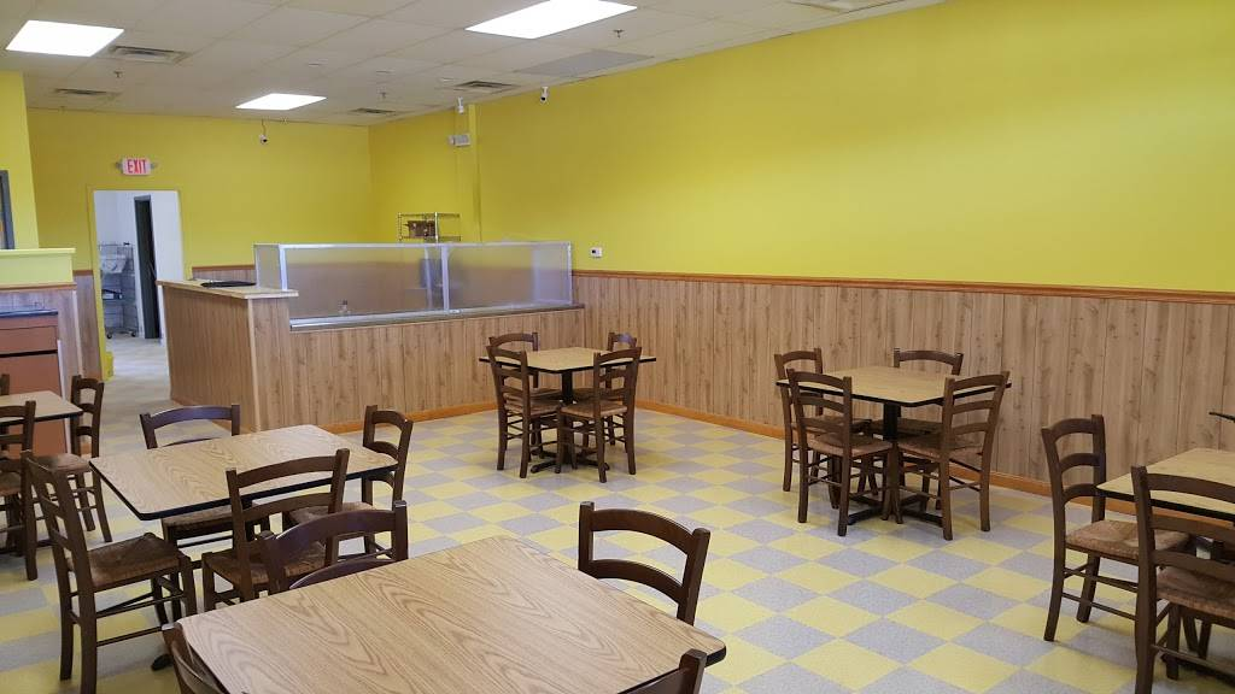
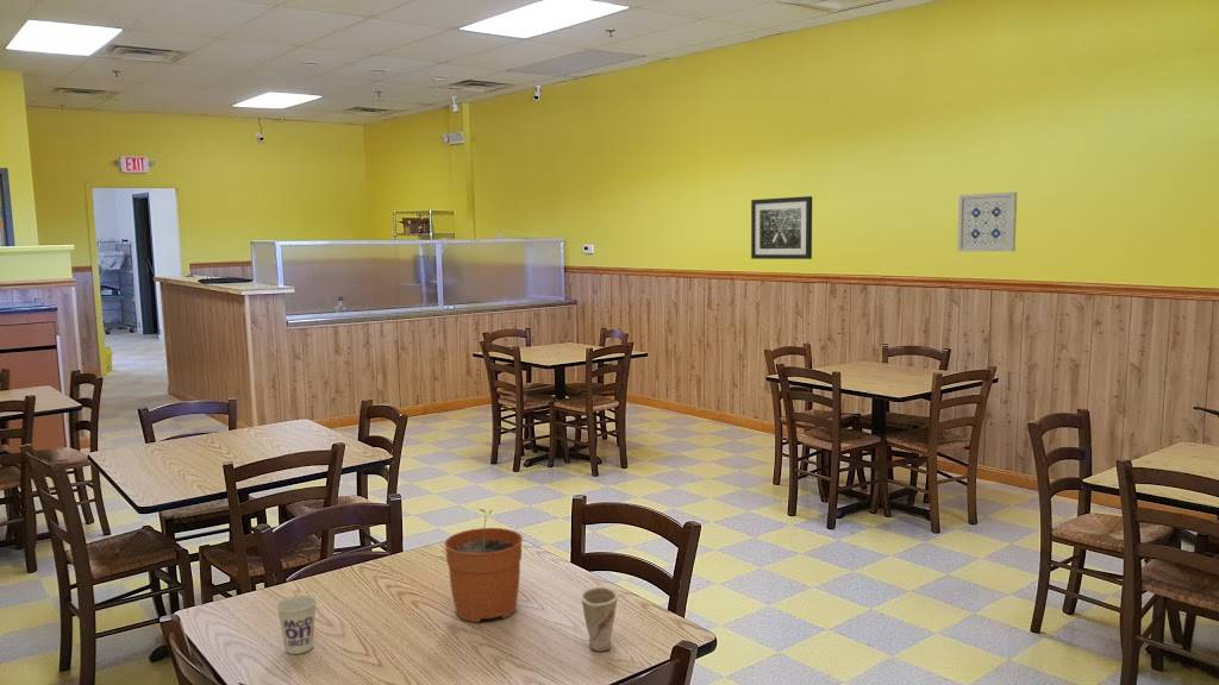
+ plant pot (483, 557)
+ wall art (780, 228)
+ cup (600, 621)
+ wall art (986, 222)
+ cup (298, 624)
